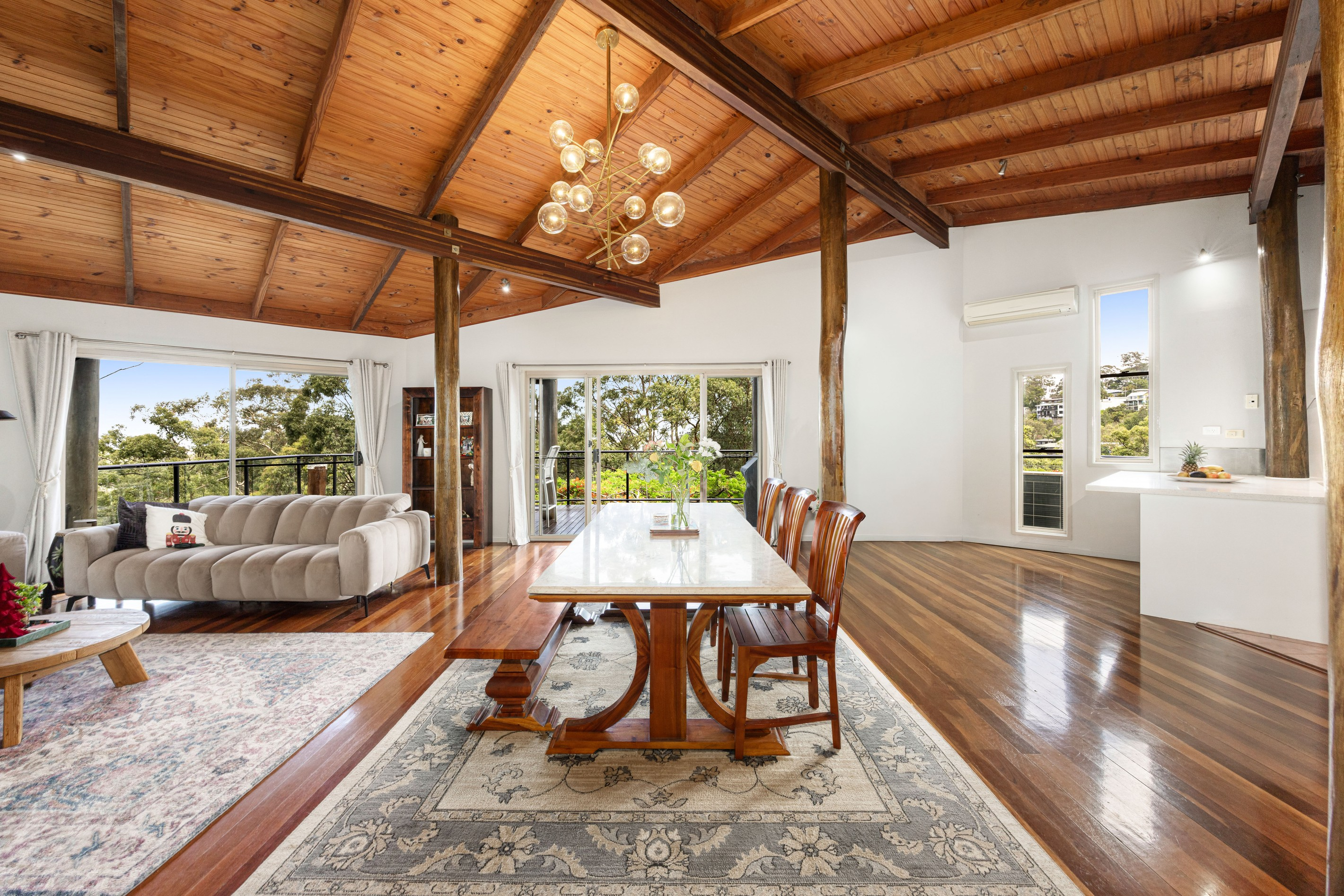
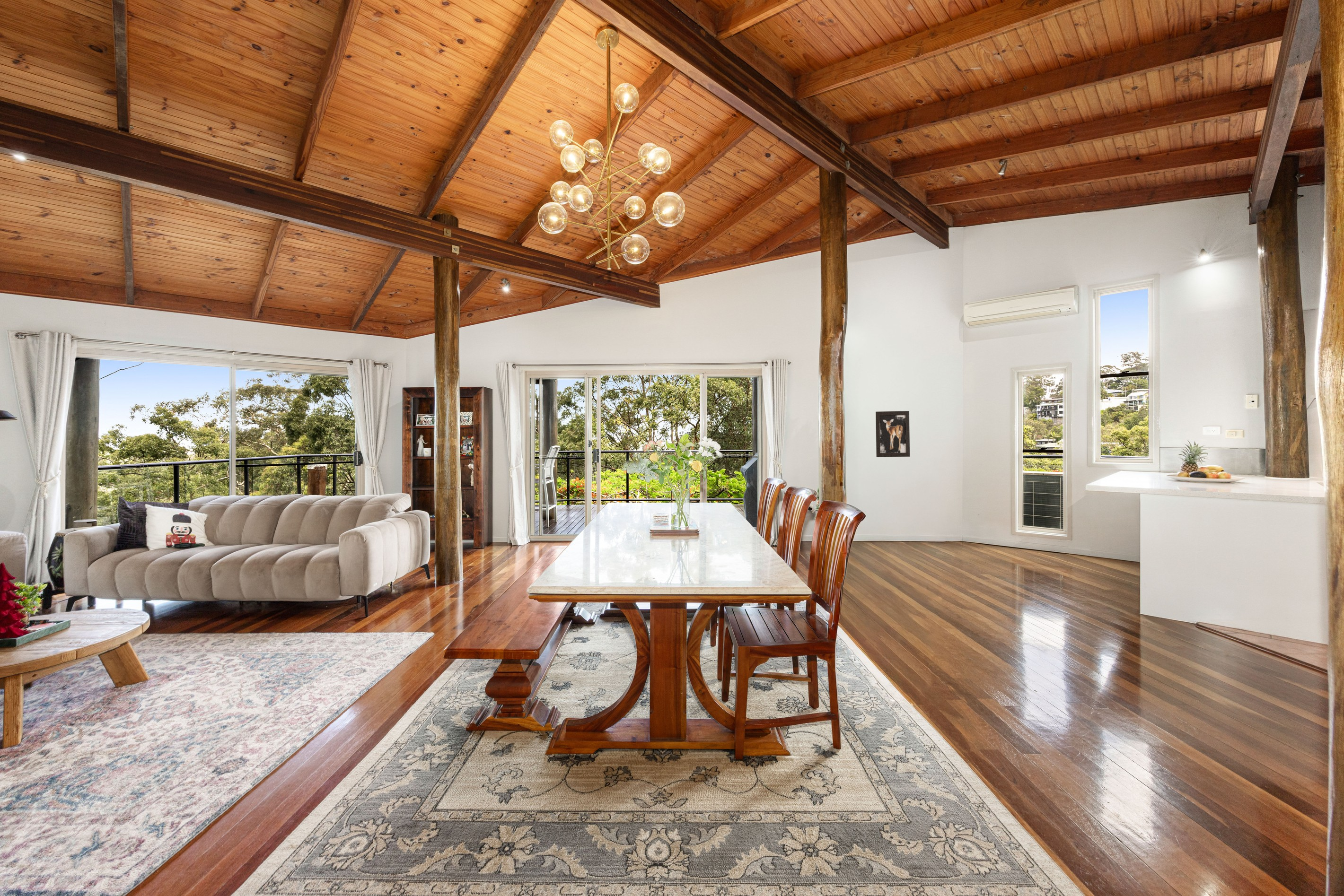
+ wall art (893, 434)
